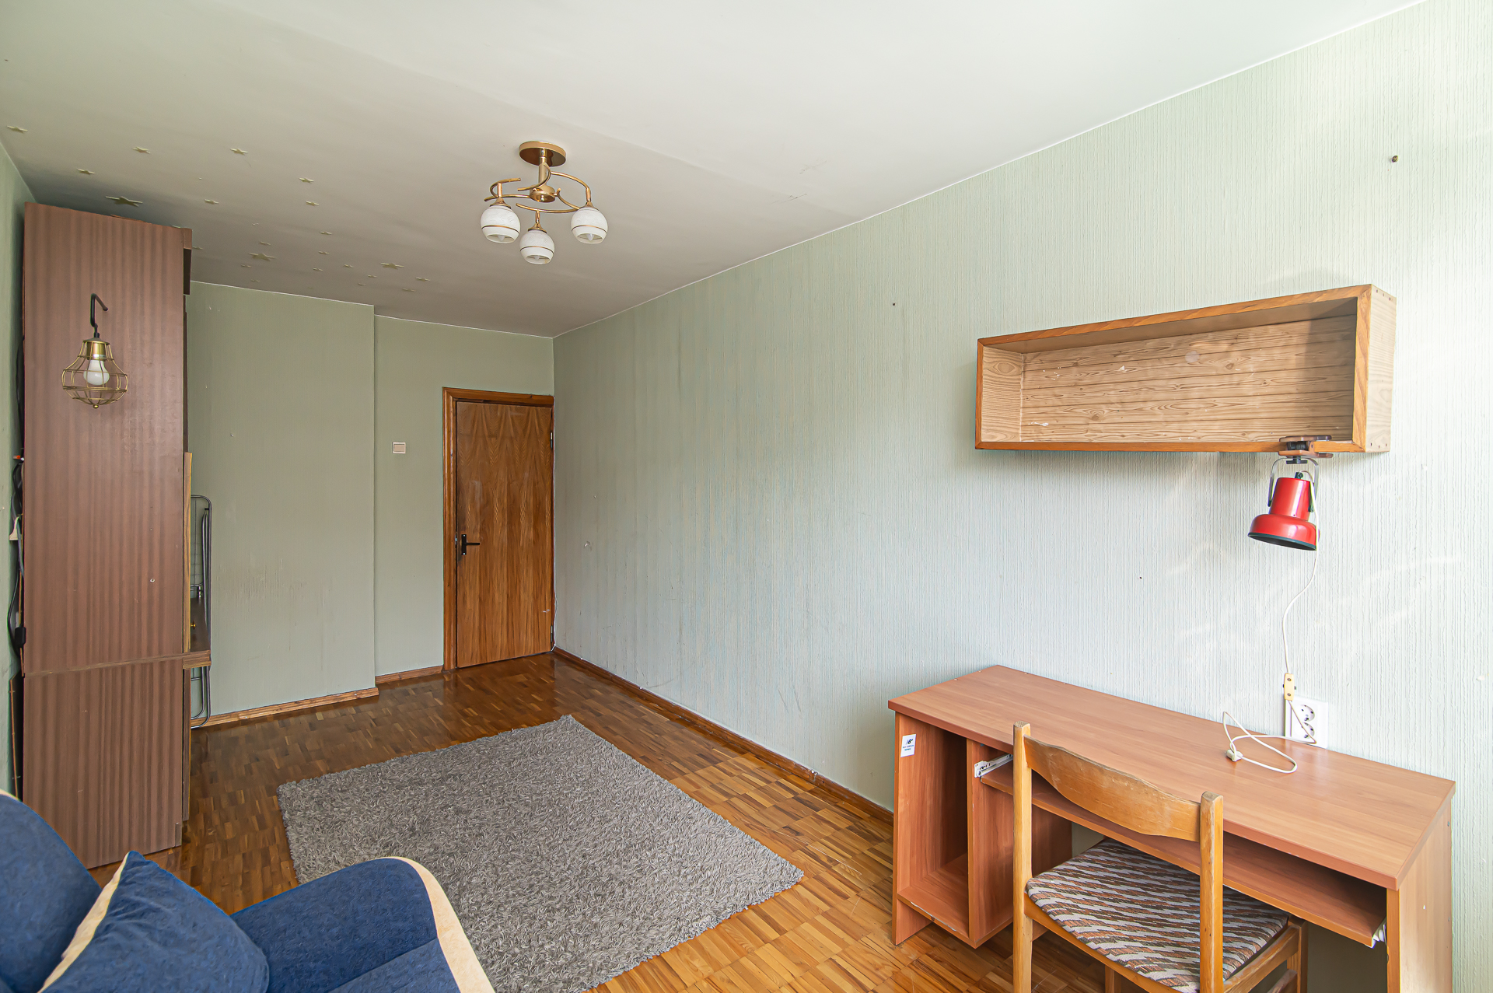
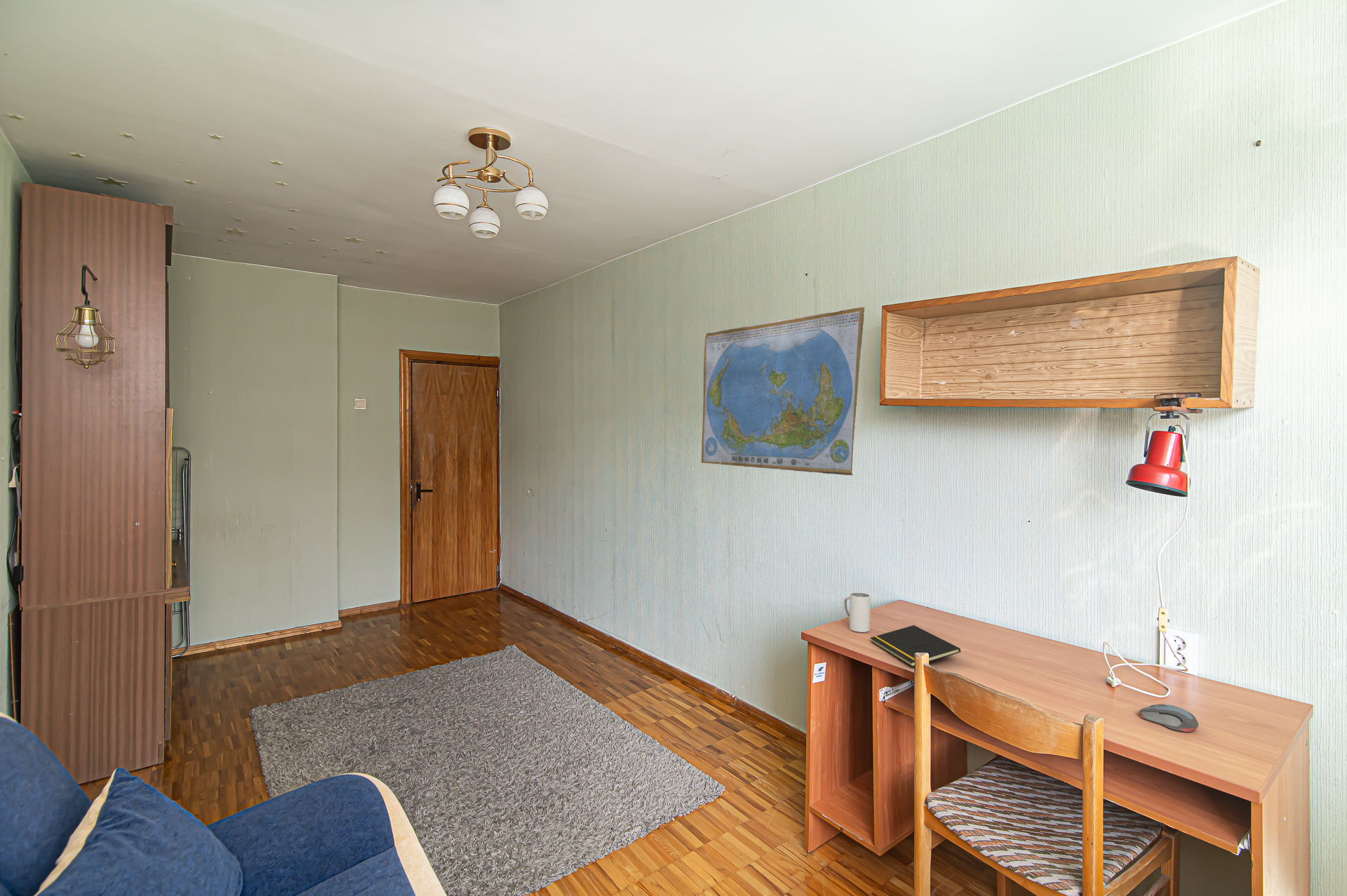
+ world map (771, 395)
+ computer mouse (1168, 714)
+ mug (855, 610)
+ notepad (913, 644)
